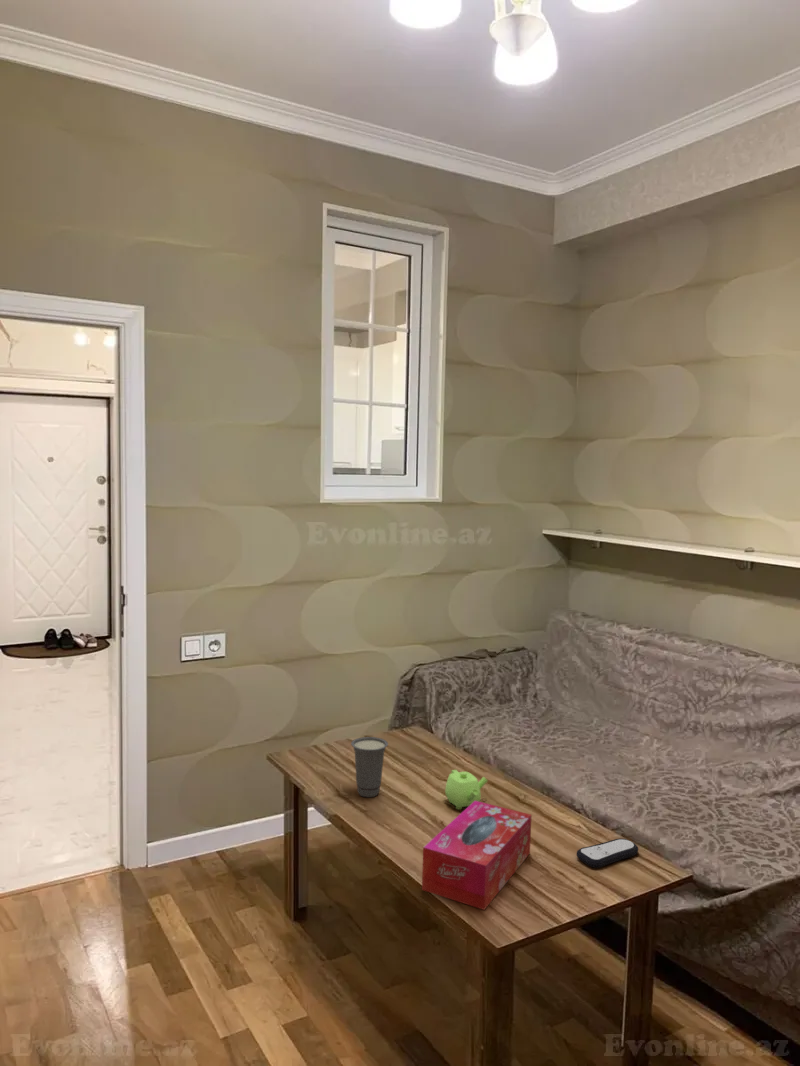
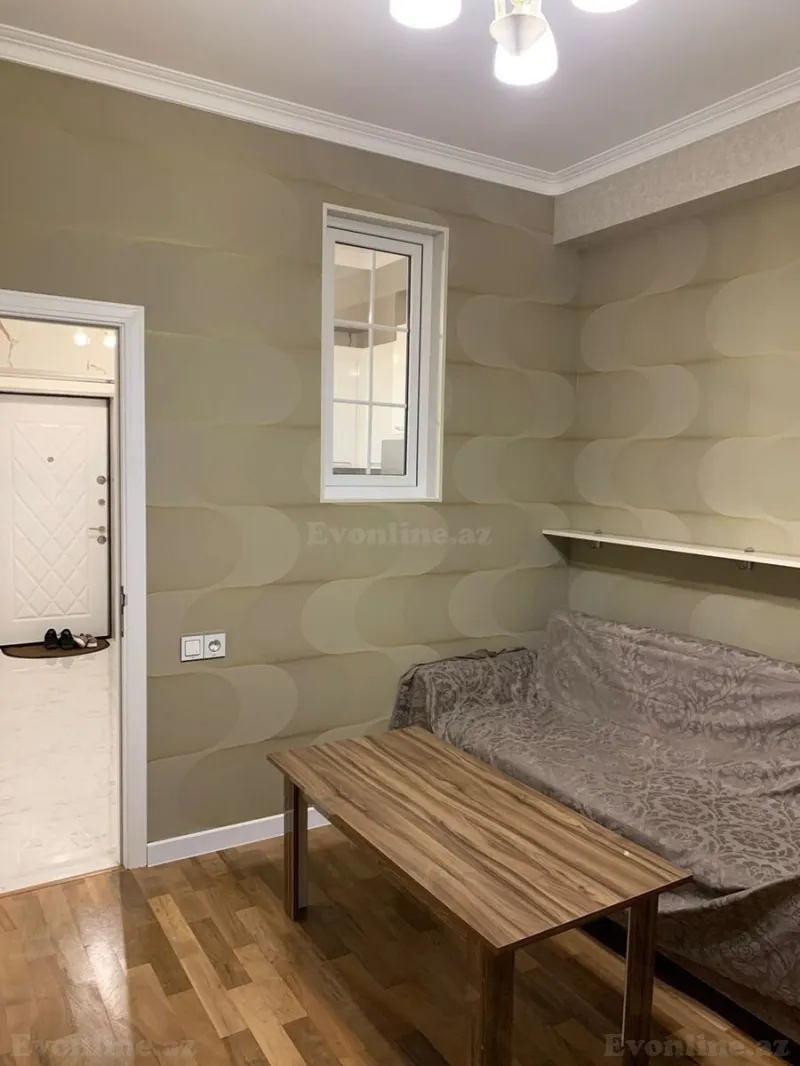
- tissue box (479, 850)
- teapot (469, 788)
- cup (369, 768)
- remote control (608, 851)
